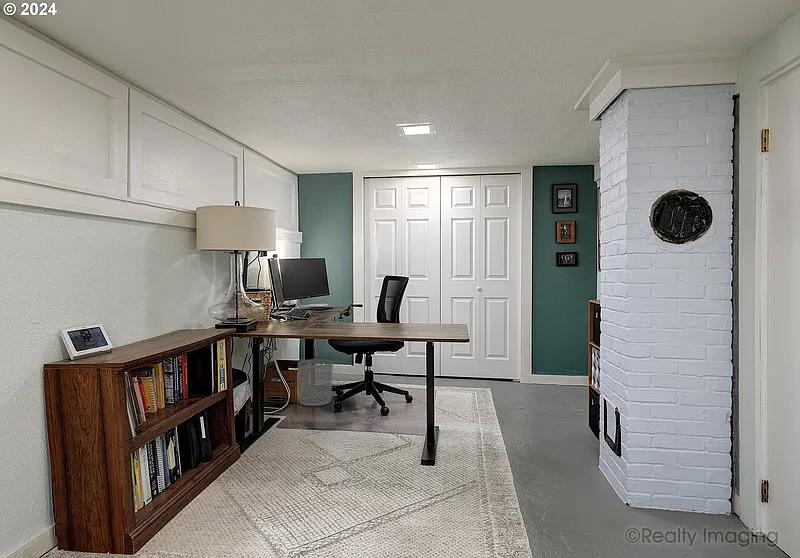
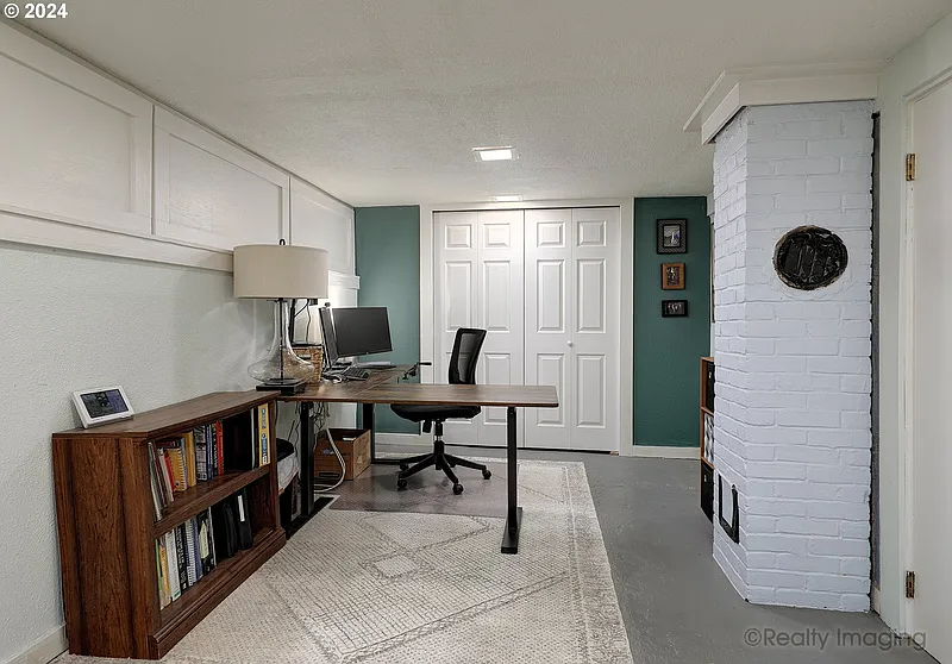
- waste bin (315, 382)
